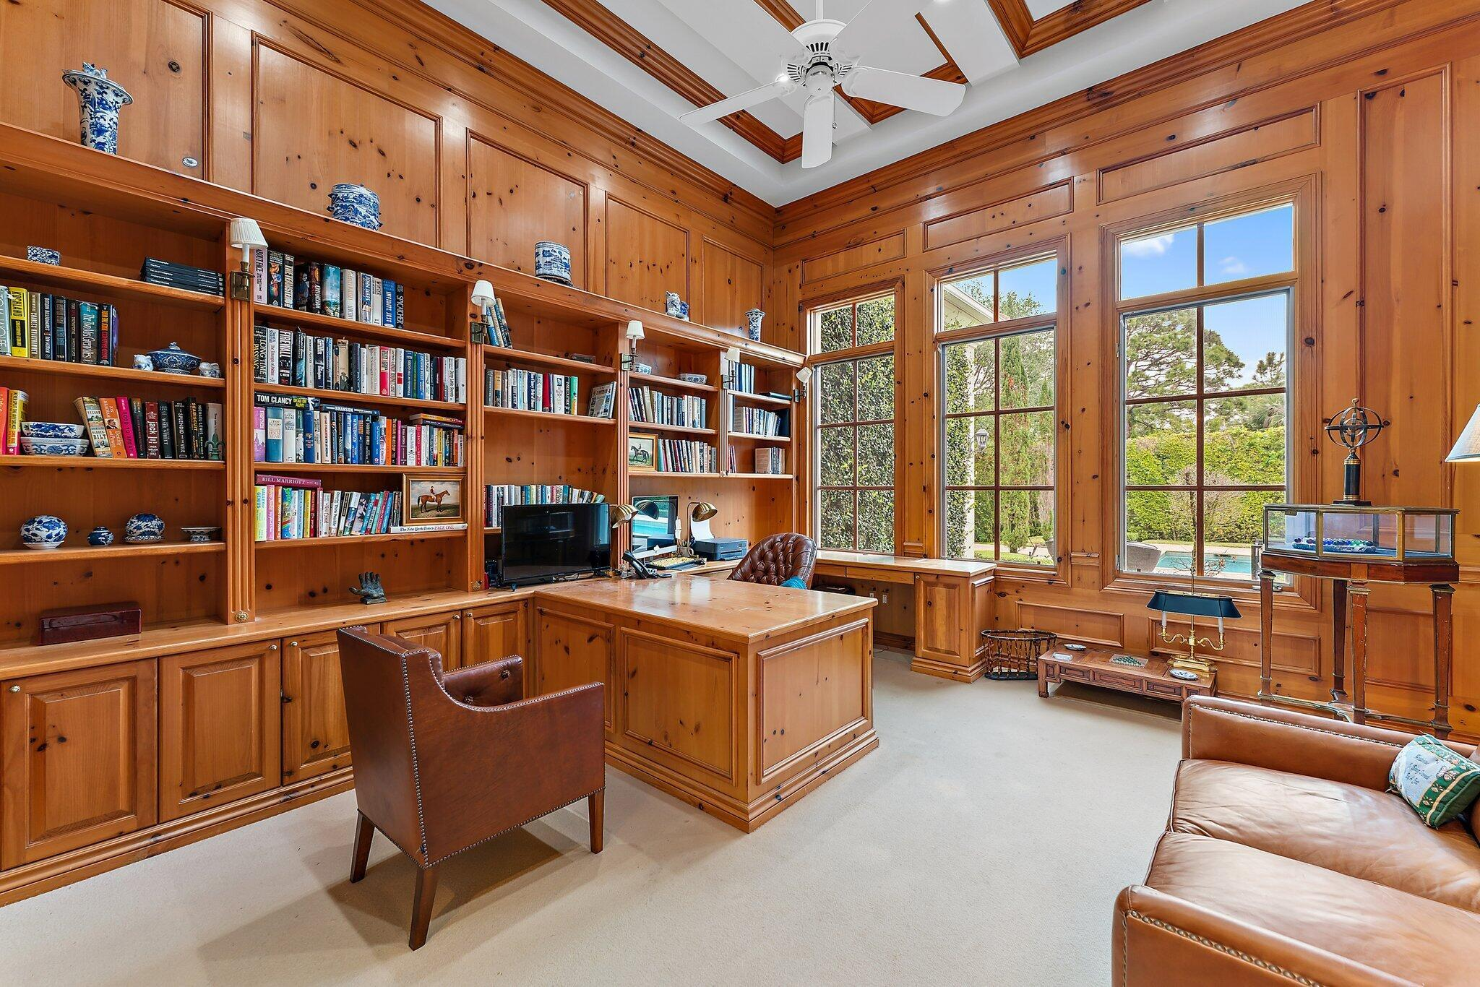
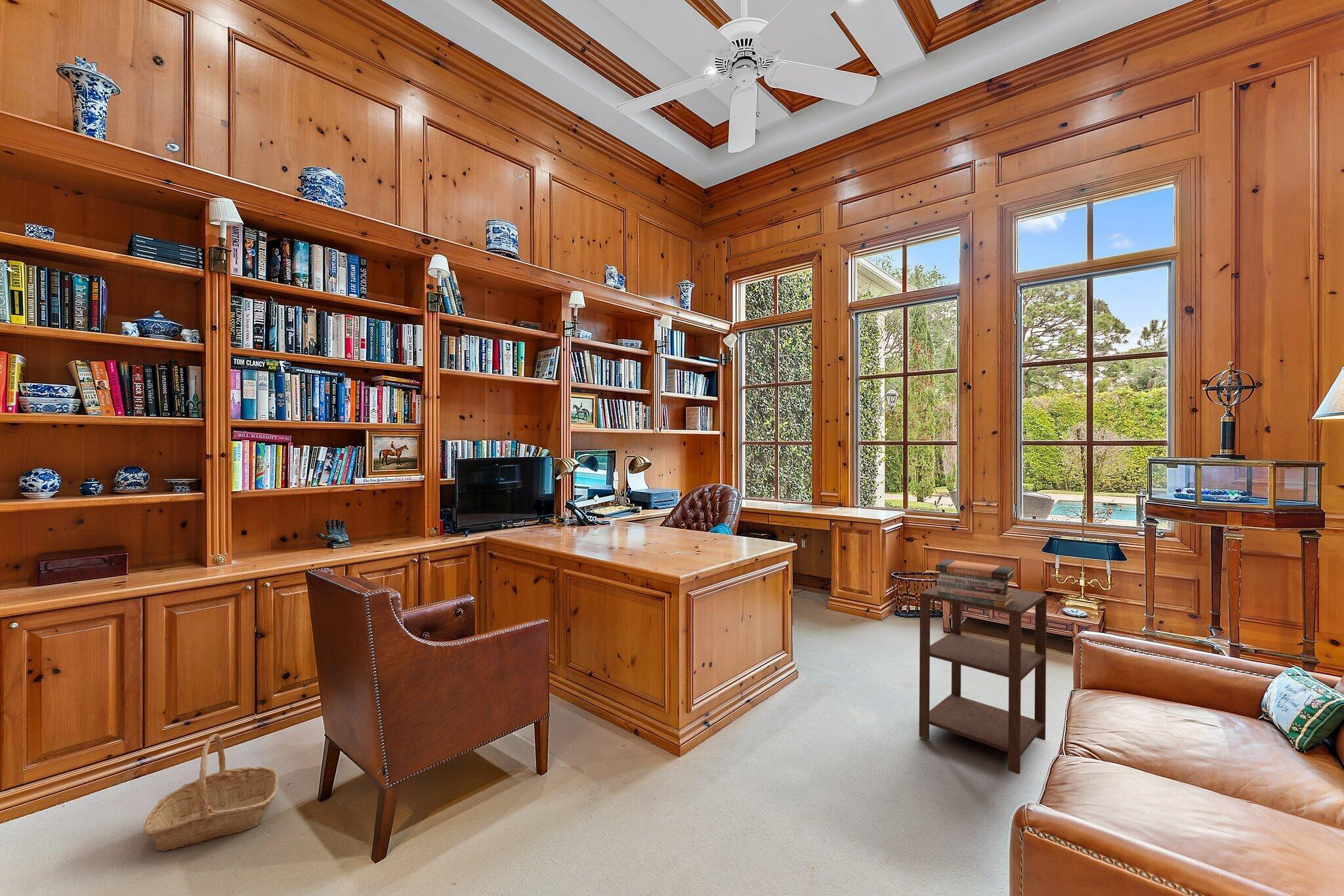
+ book stack (974, 582)
+ side table (982, 665)
+ basket (216, 780)
